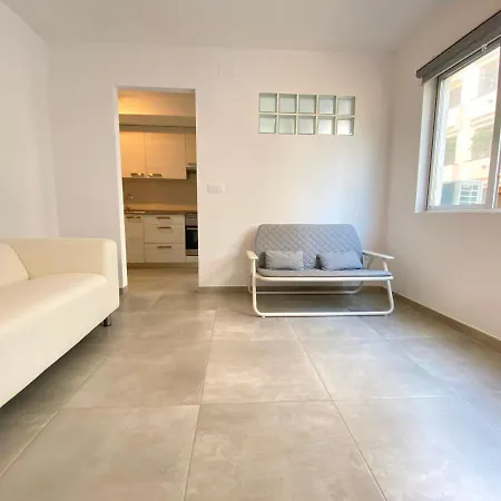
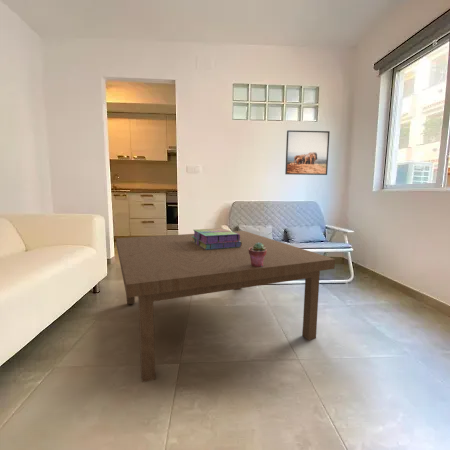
+ coffee table (208, 283)
+ stack of books (215, 237)
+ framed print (307, 153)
+ potted succulent (257, 253)
